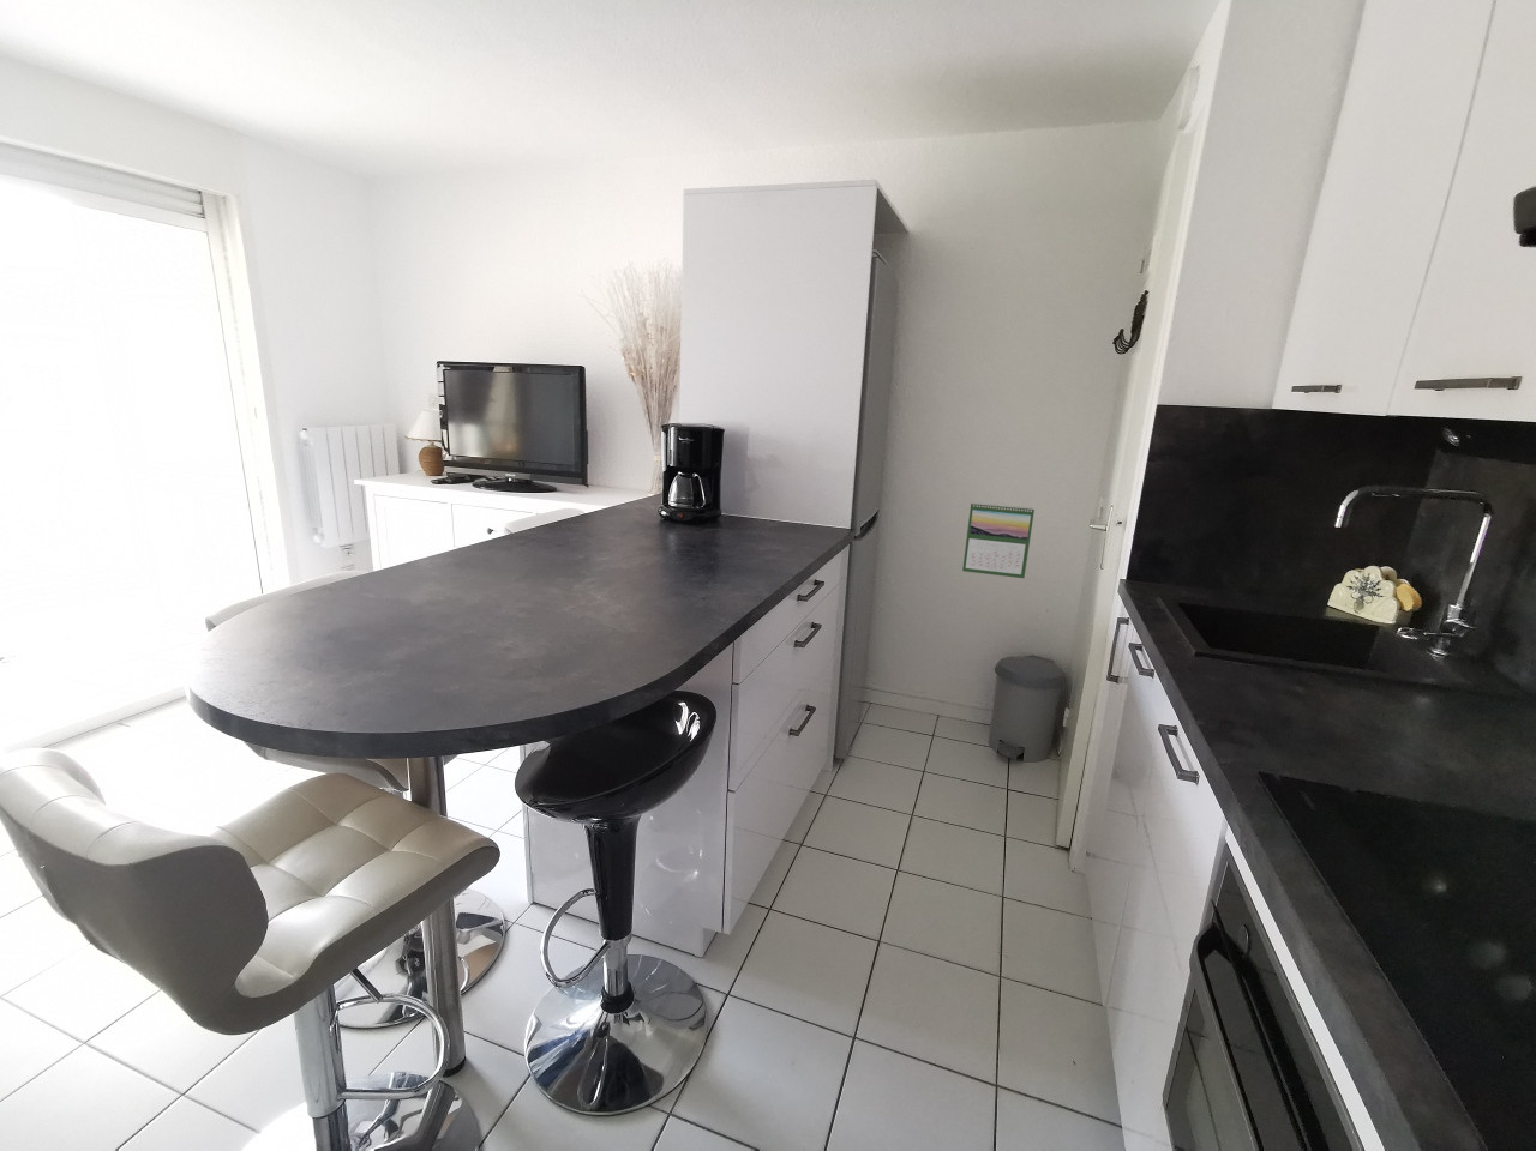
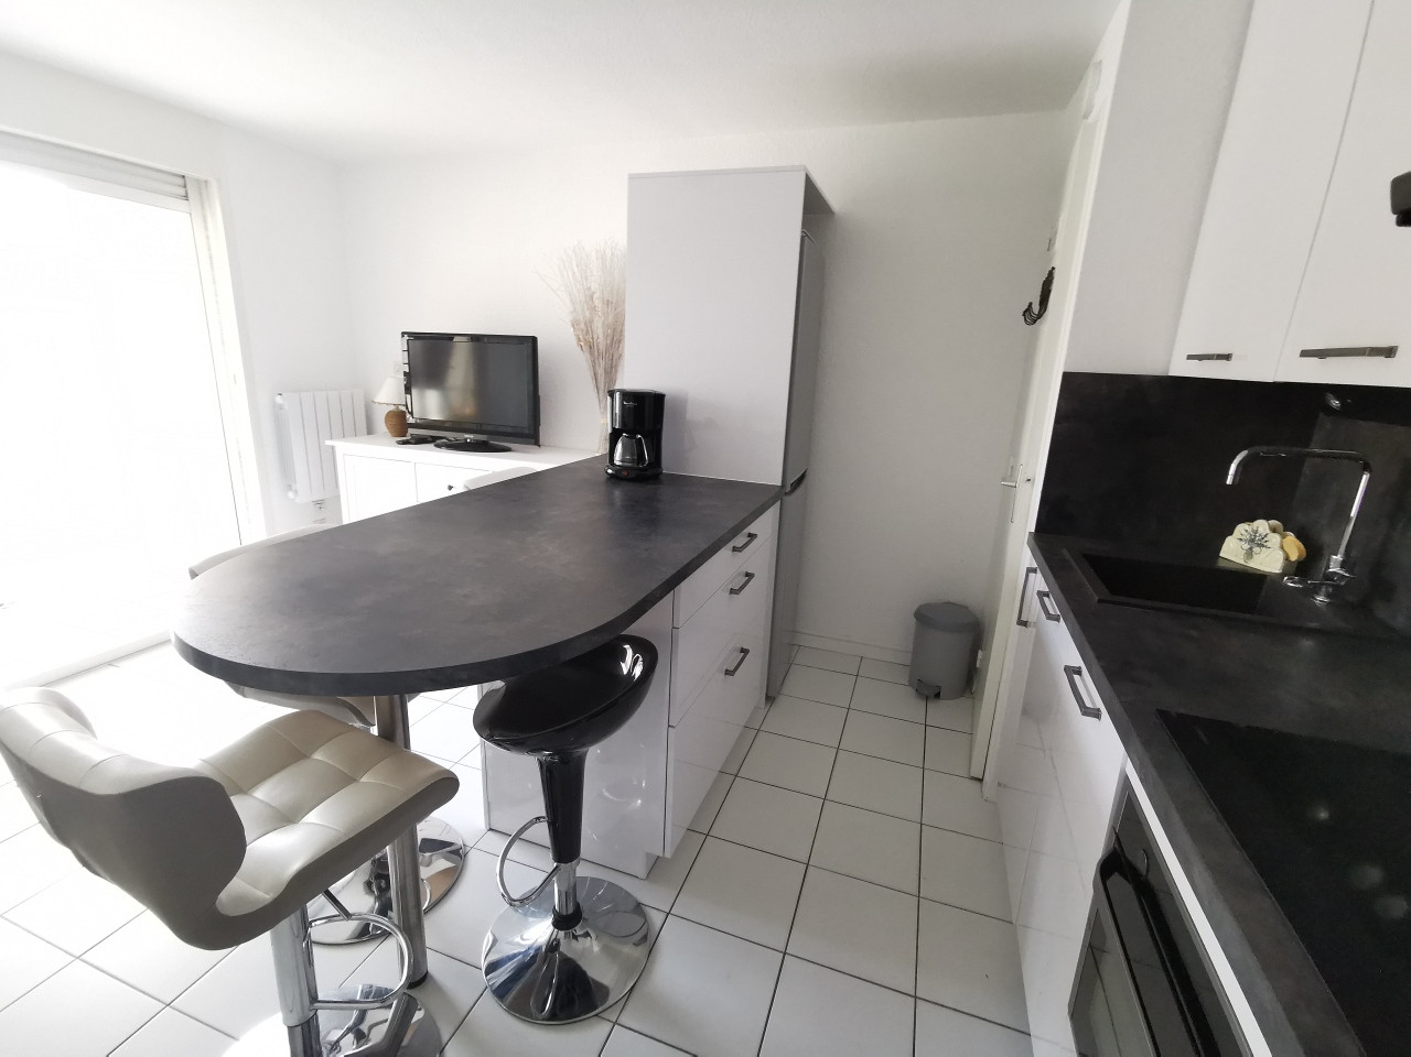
- calendar (998, 538)
